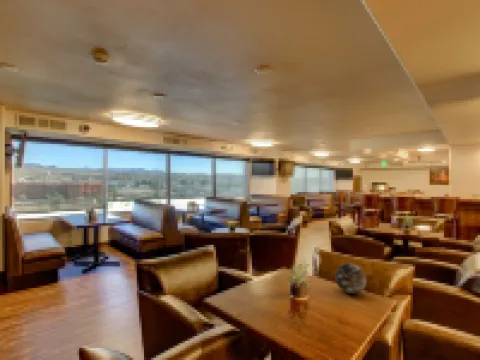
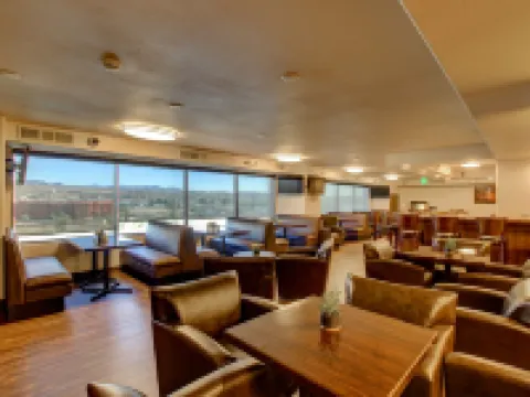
- decorative orb (350, 278)
